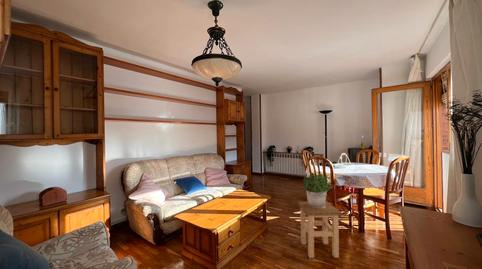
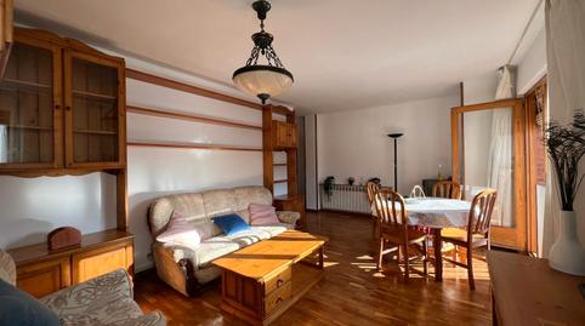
- potted plant (316, 188)
- stool (318, 225)
